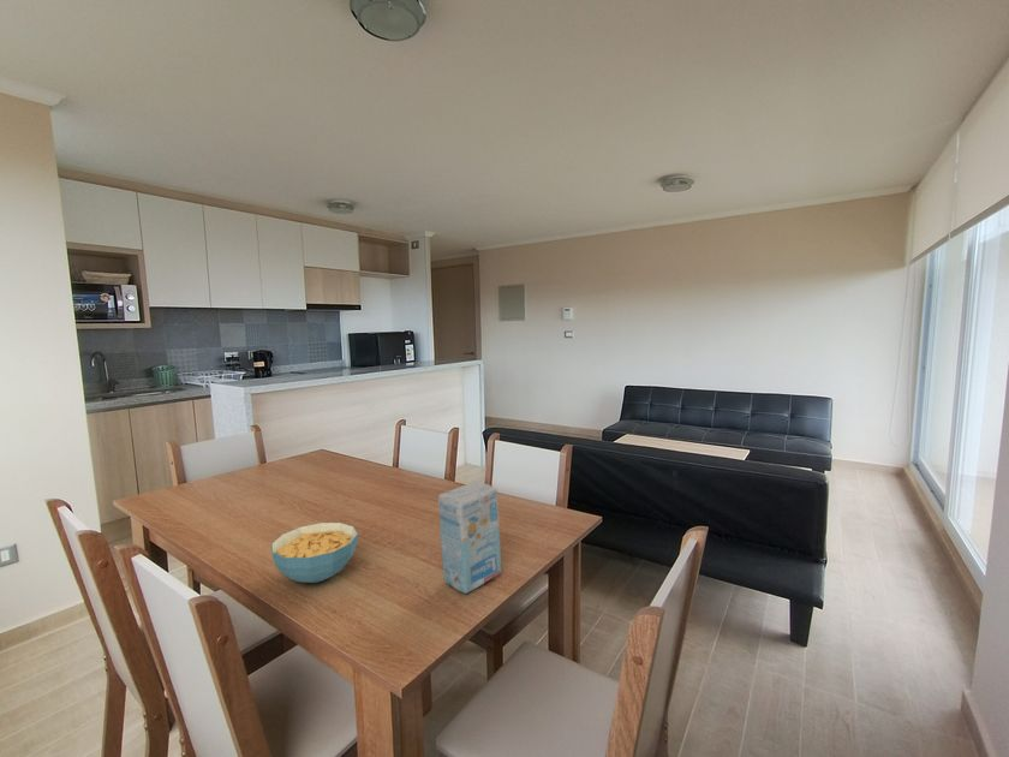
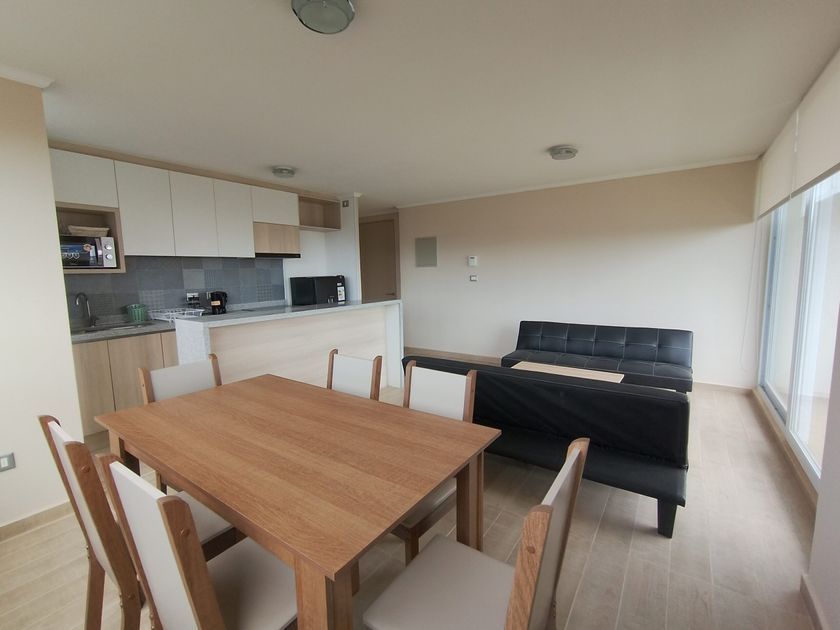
- cereal bowl (316, 558)
- napkin (470, 535)
